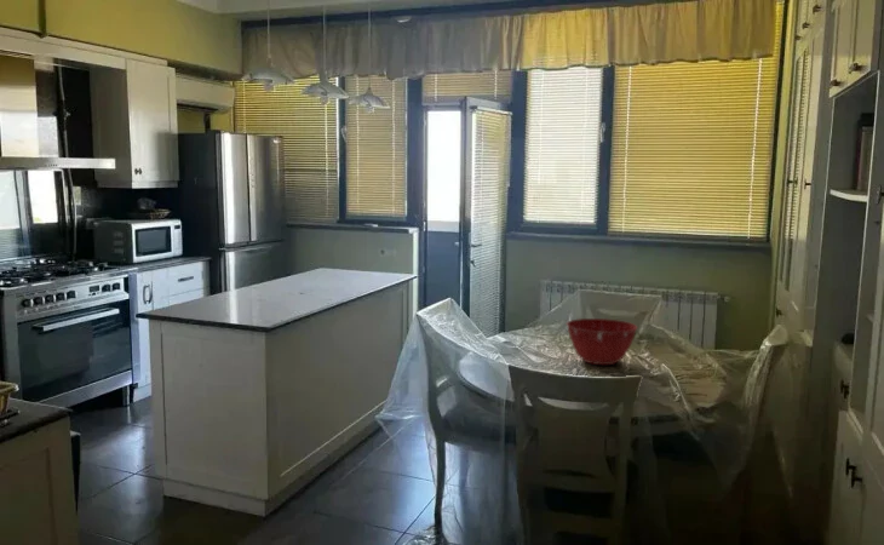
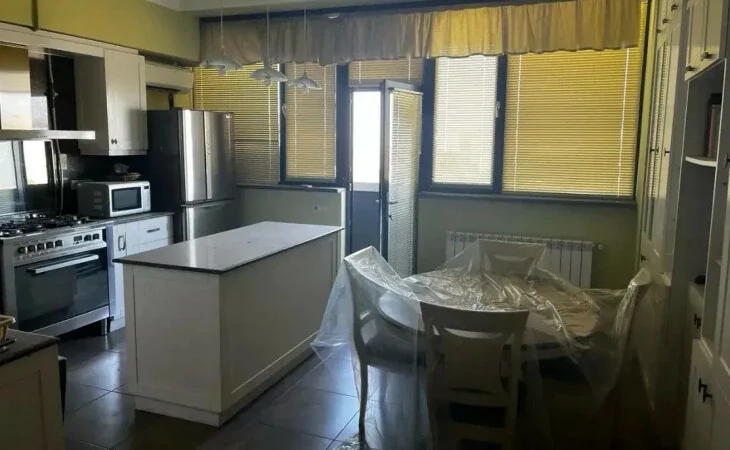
- mixing bowl (601, 342)
